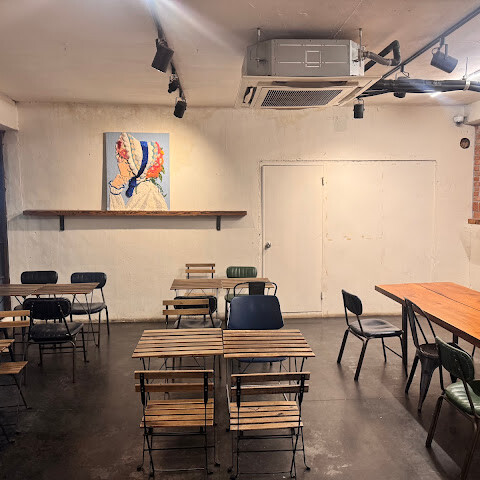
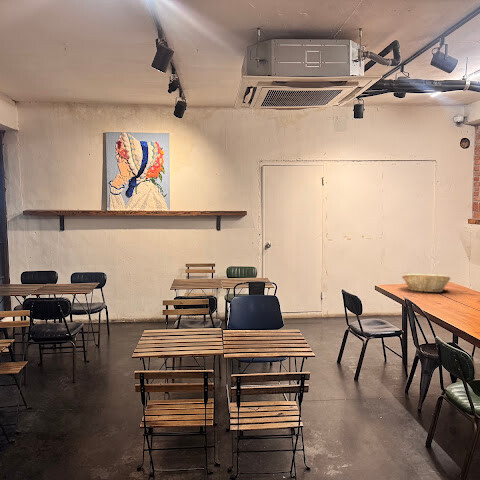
+ fruit basket (425, 281)
